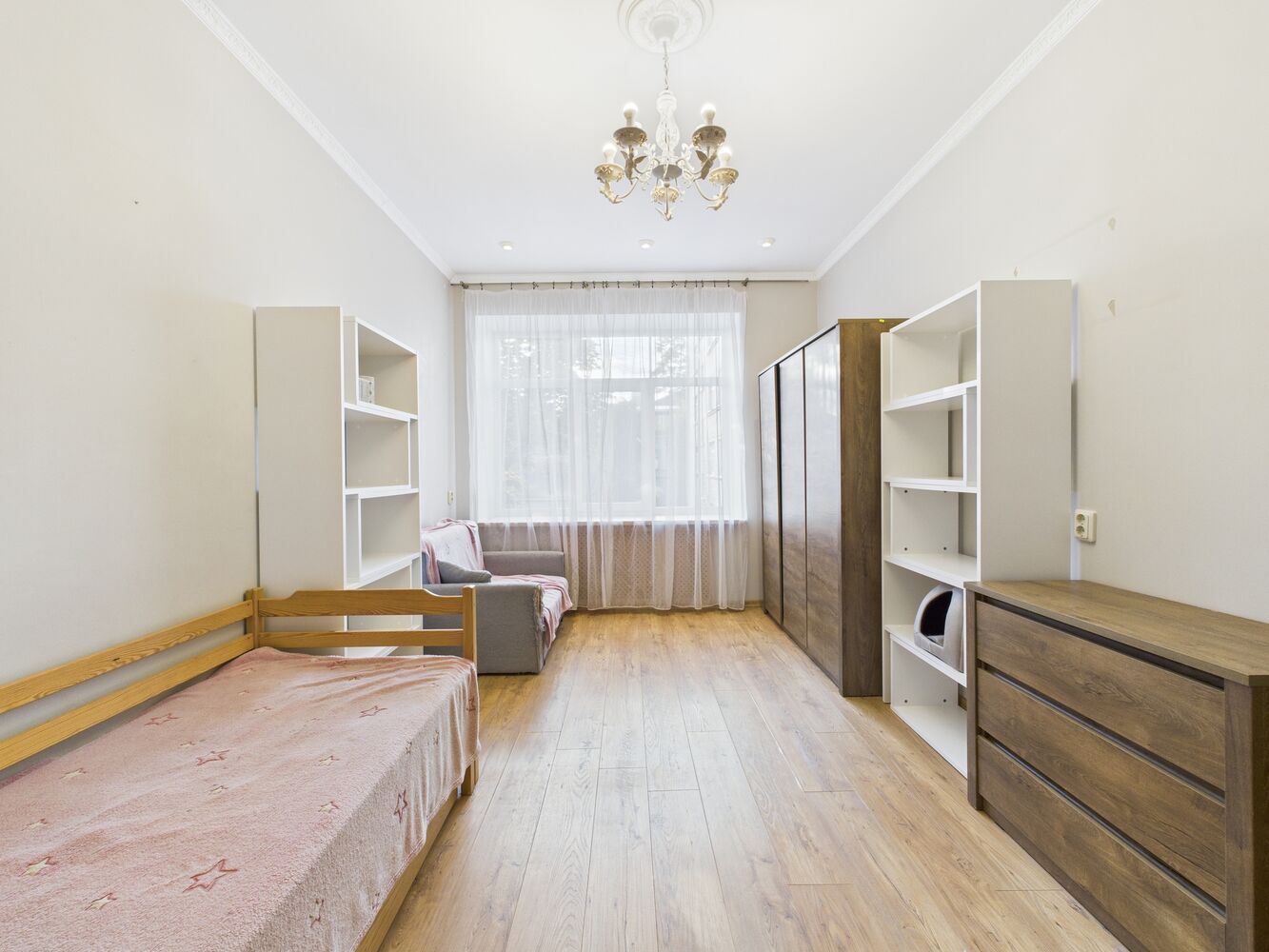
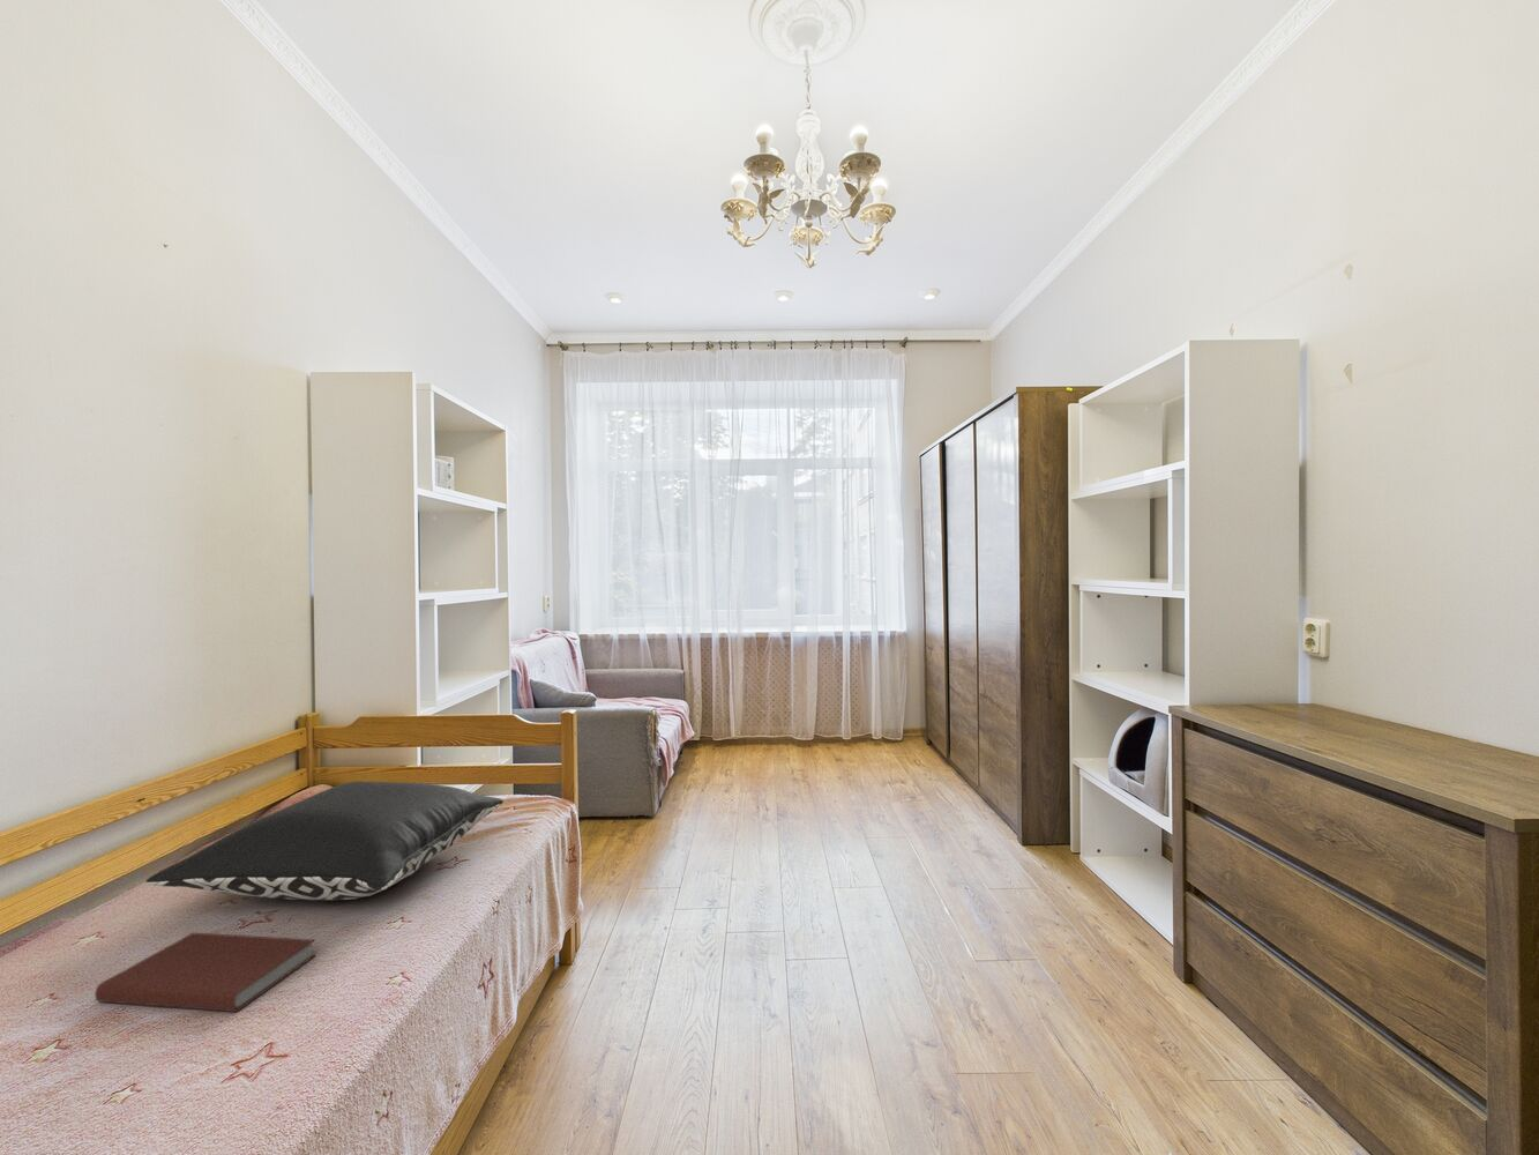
+ book (211, 971)
+ pillow (350, 835)
